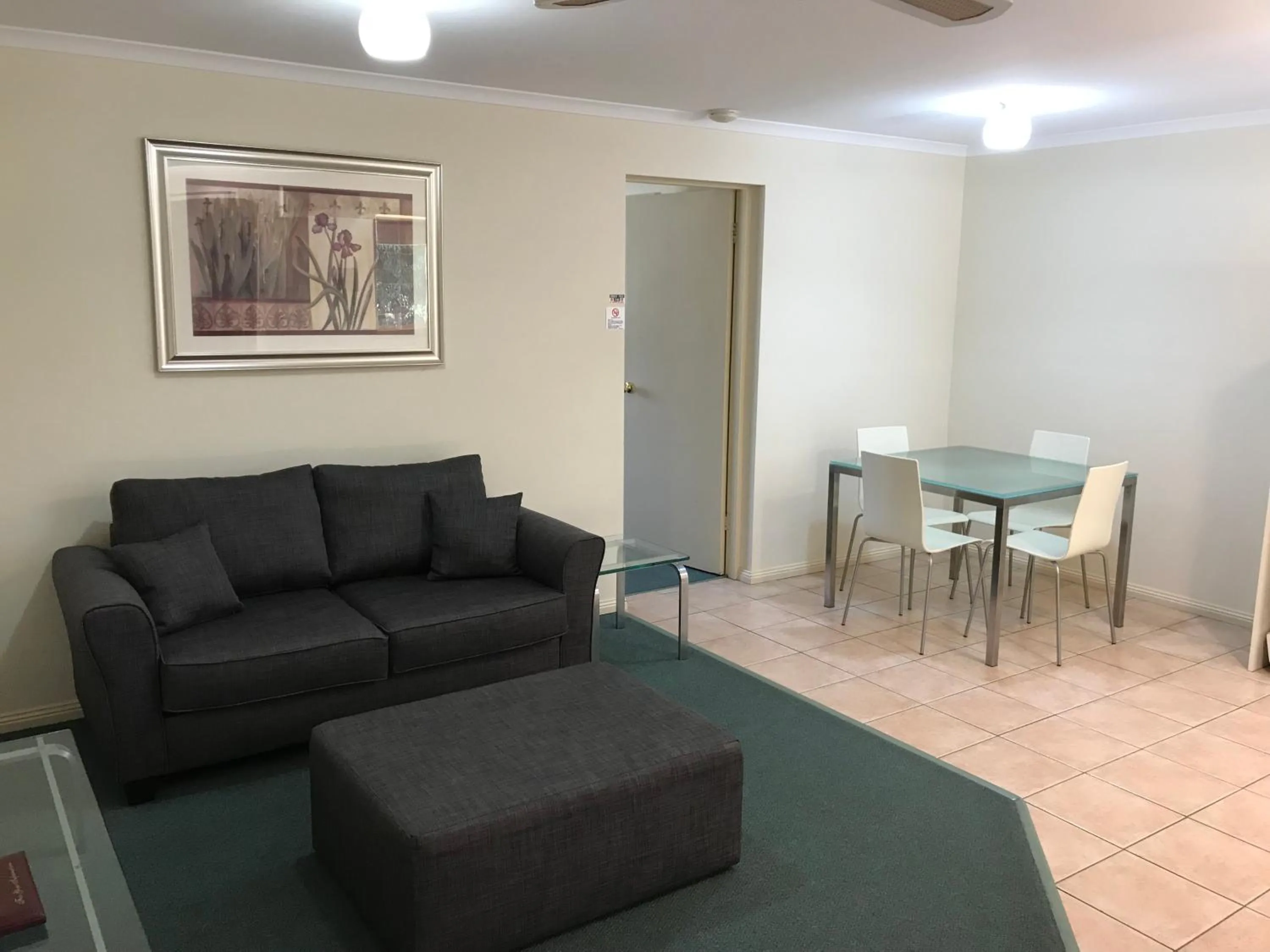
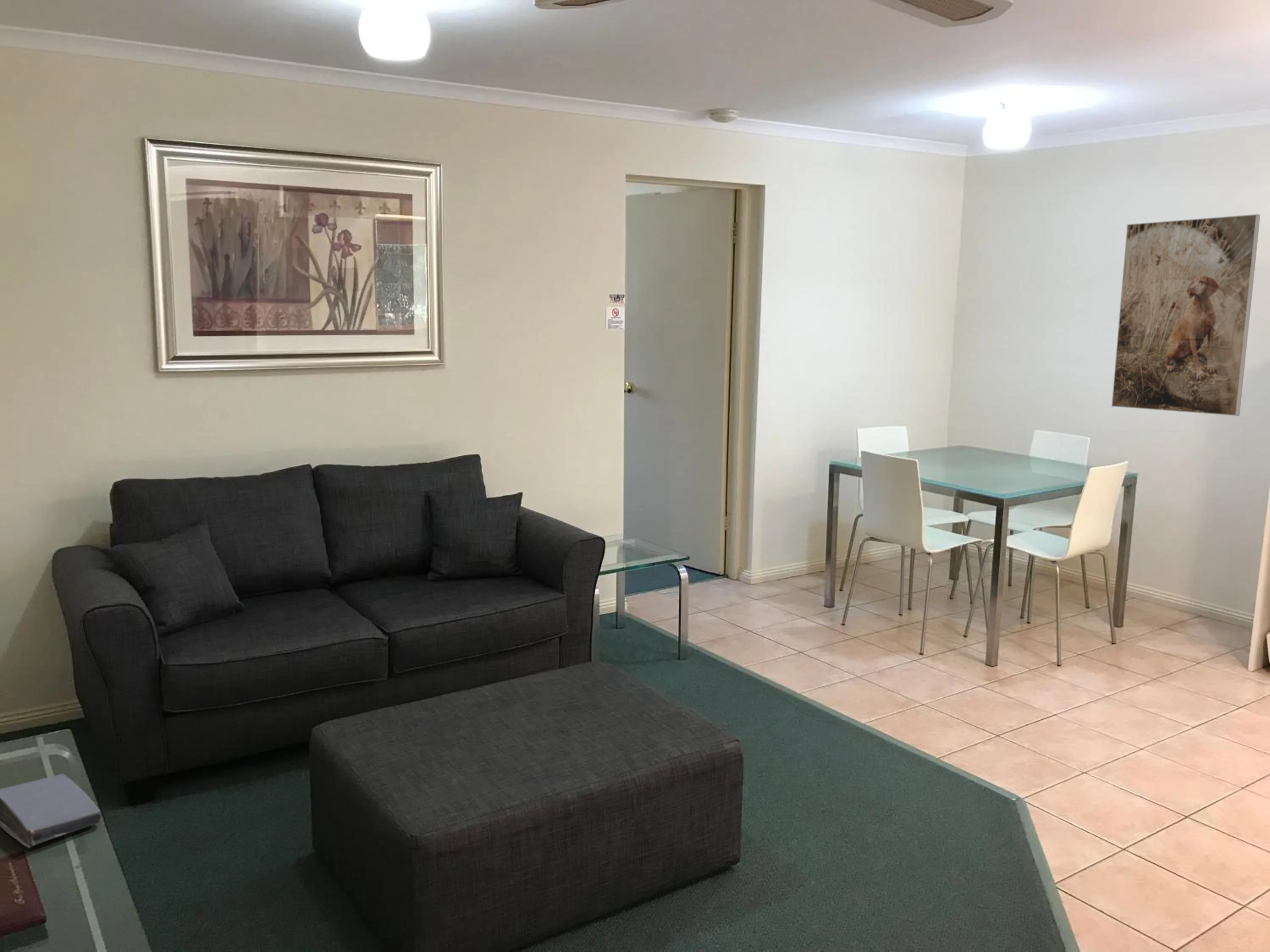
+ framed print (1181, 316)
+ book (44, 808)
